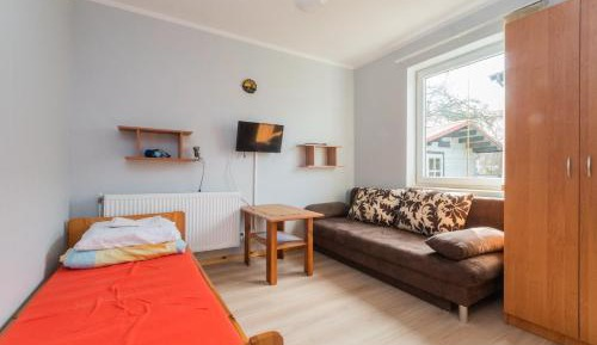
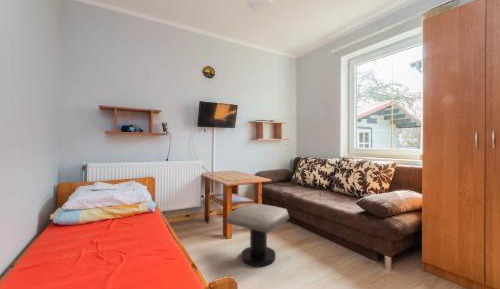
+ stool (258, 232)
